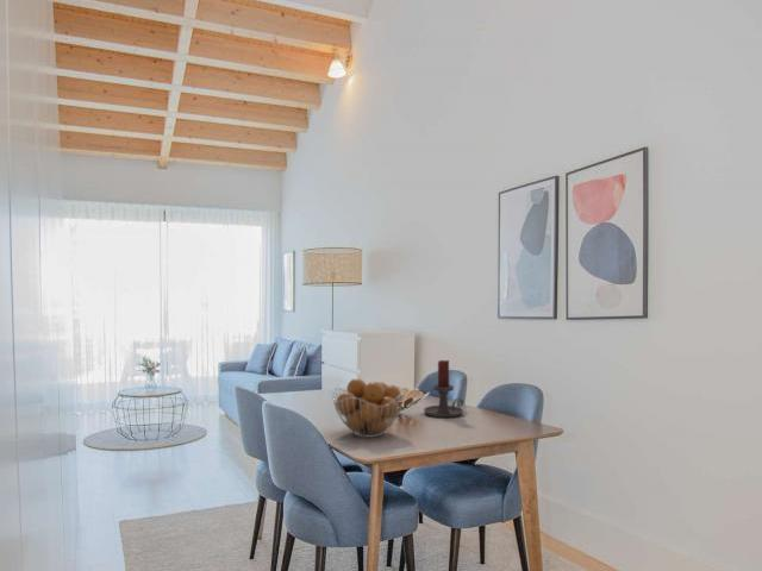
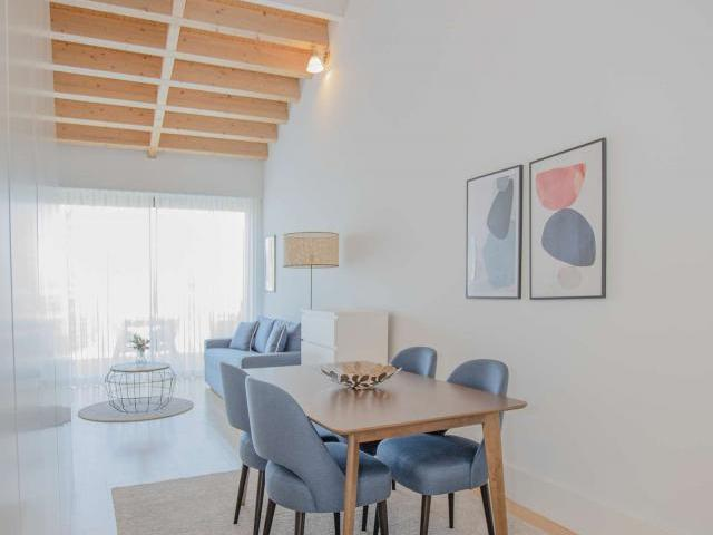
- fruit basket (368, 406)
- candle holder (446, 385)
